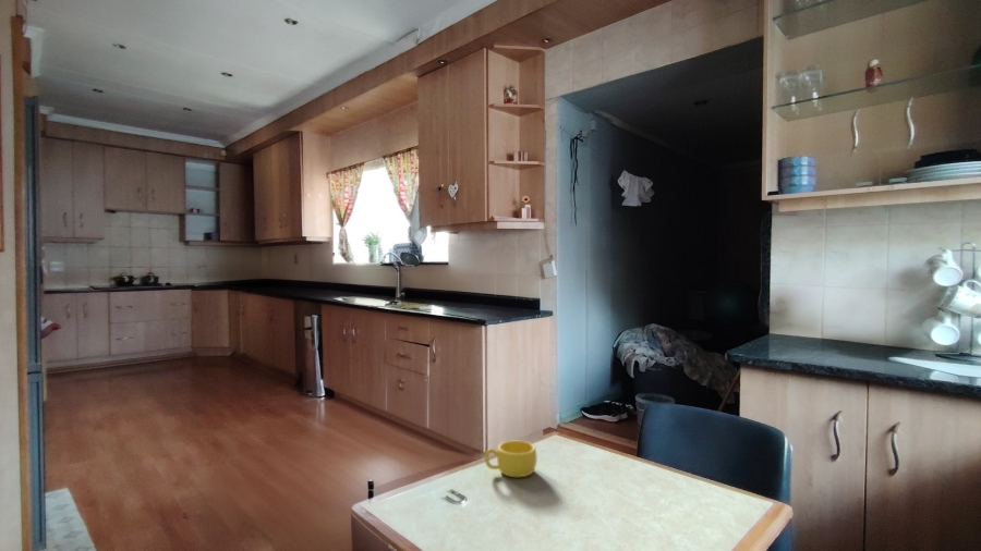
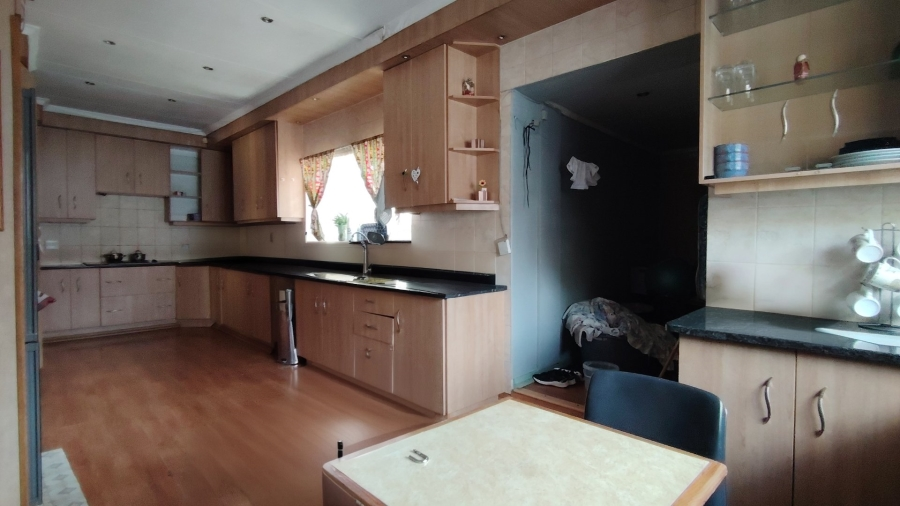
- cup (510, 458)
